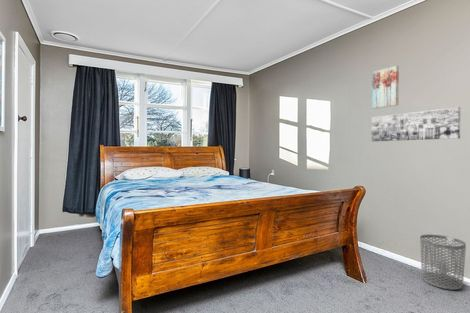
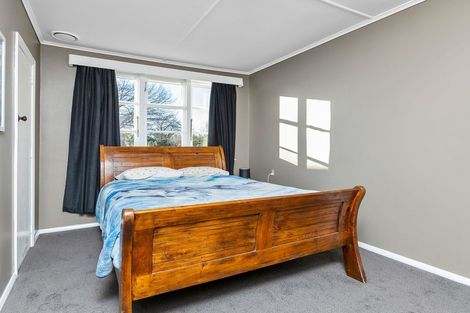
- wall art (384, 88)
- wall art (410, 126)
- waste bin (441, 261)
